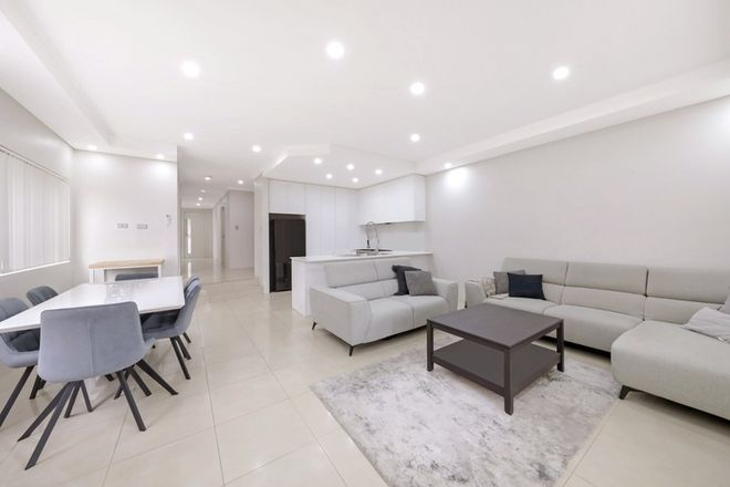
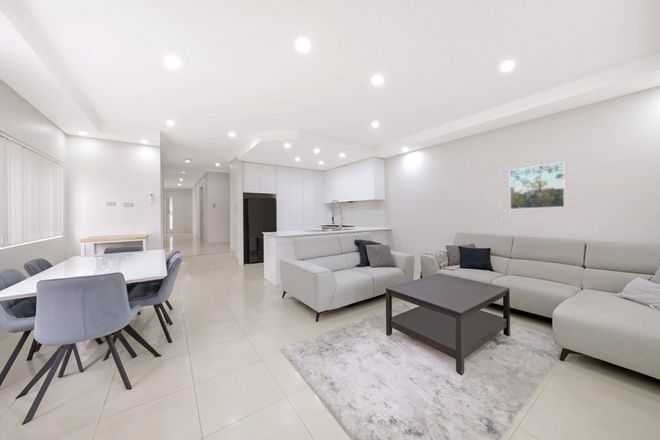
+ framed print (535, 187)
